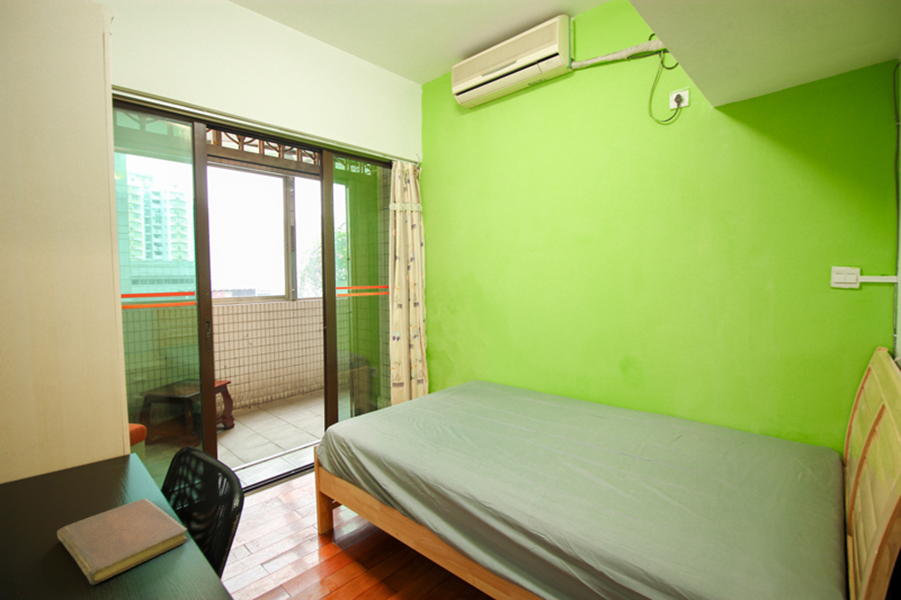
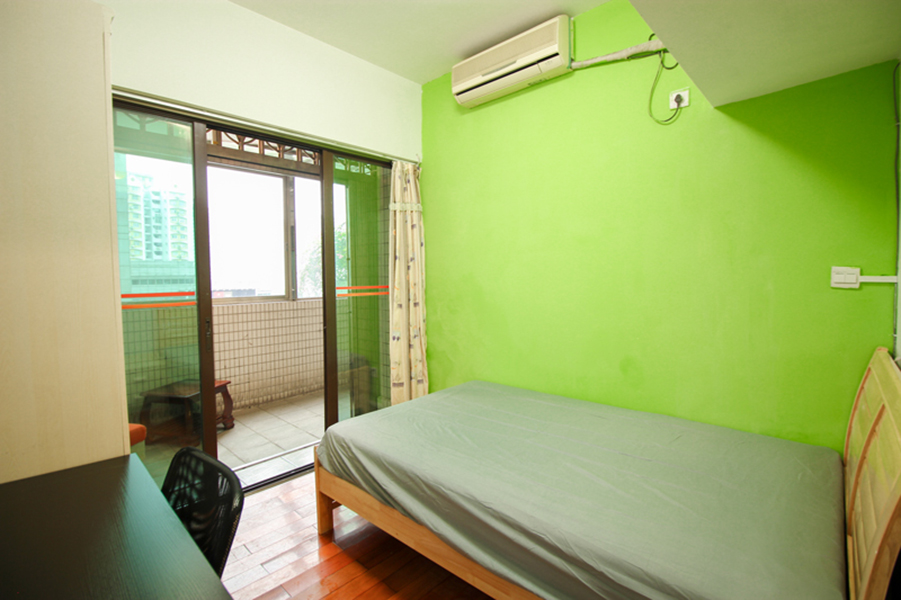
- notebook (122, 534)
